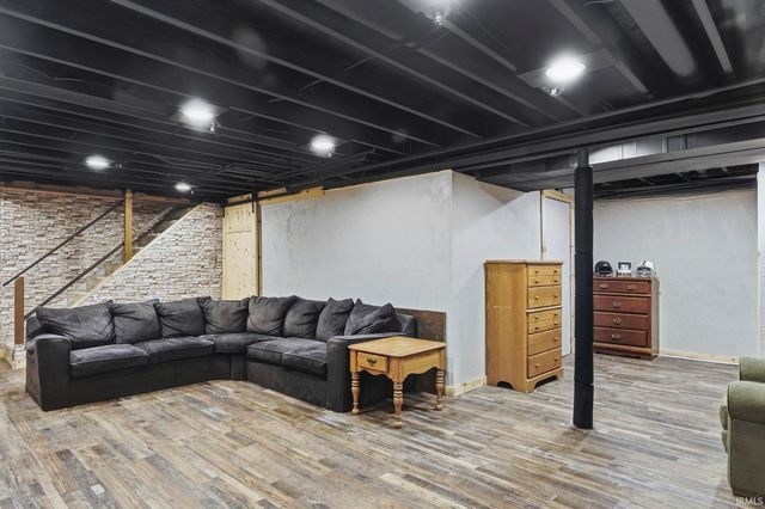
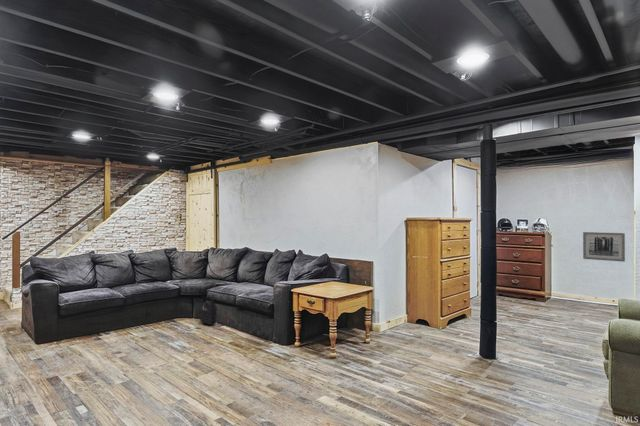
+ backpack (208, 311)
+ wall art (603, 246)
